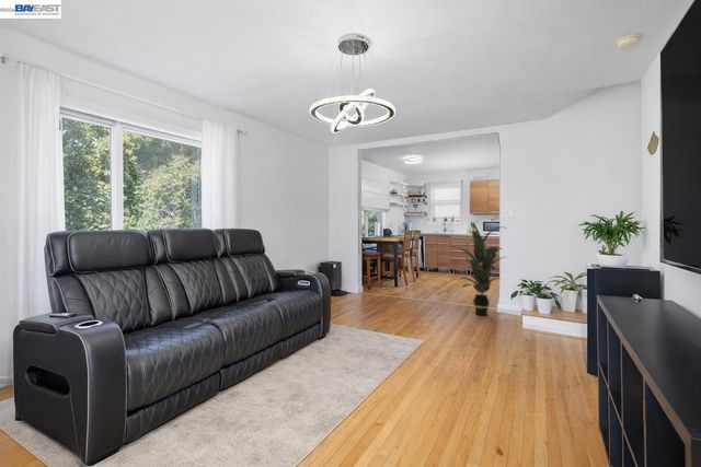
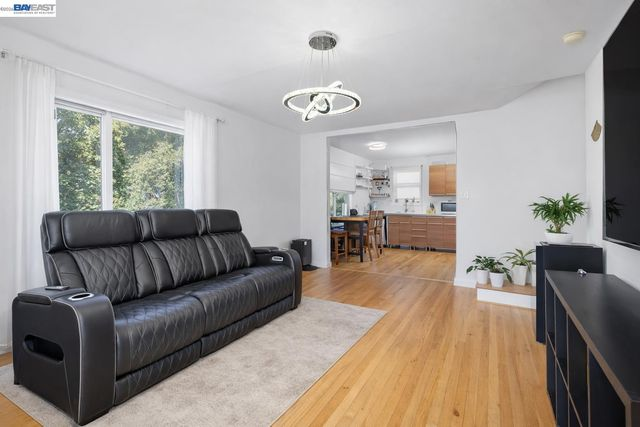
- indoor plant (479, 267)
